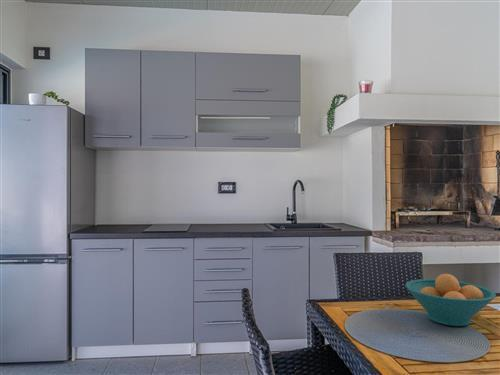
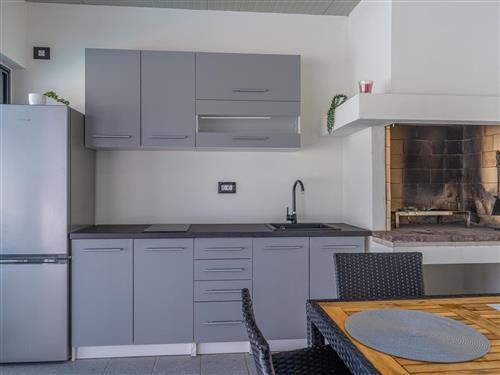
- fruit bowl (448, 297)
